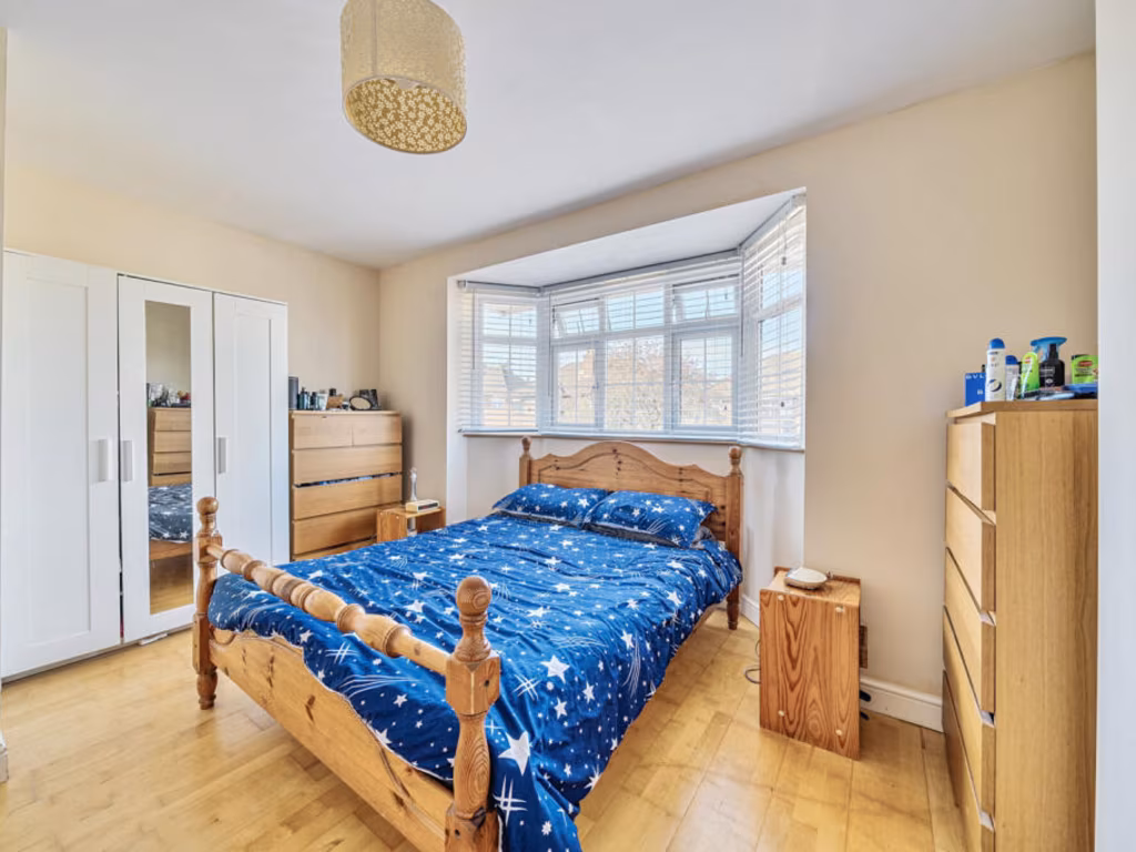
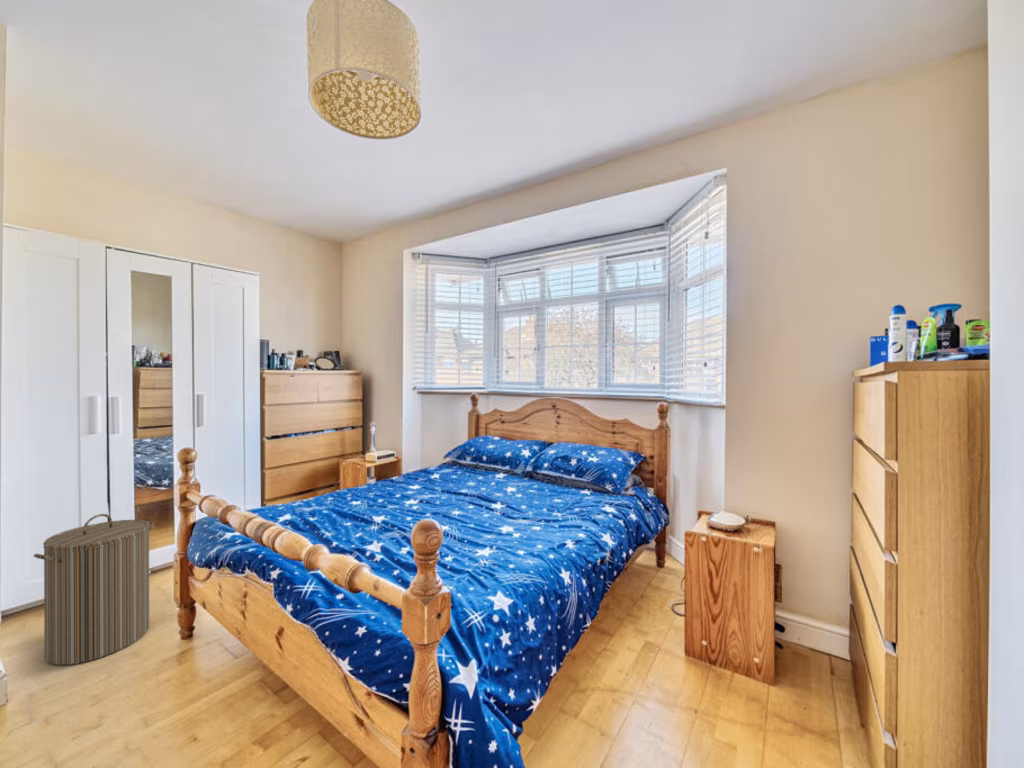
+ laundry hamper (100, 577)
